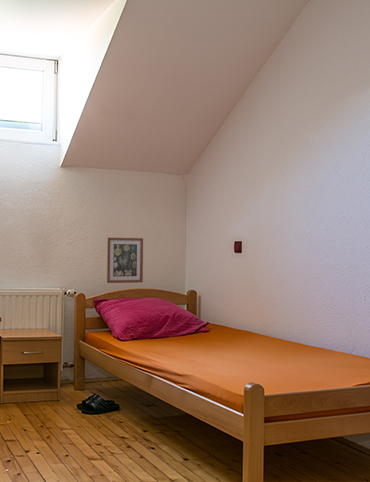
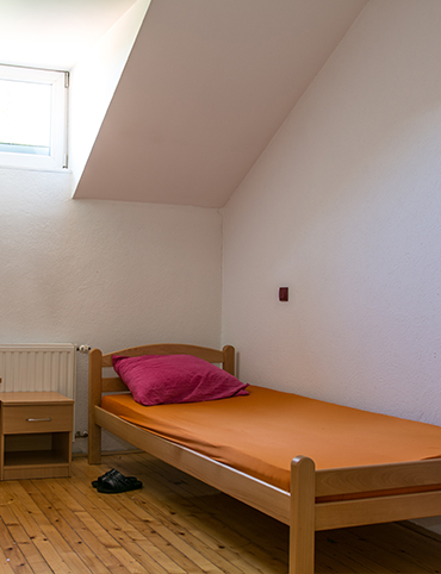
- wall art (125, 260)
